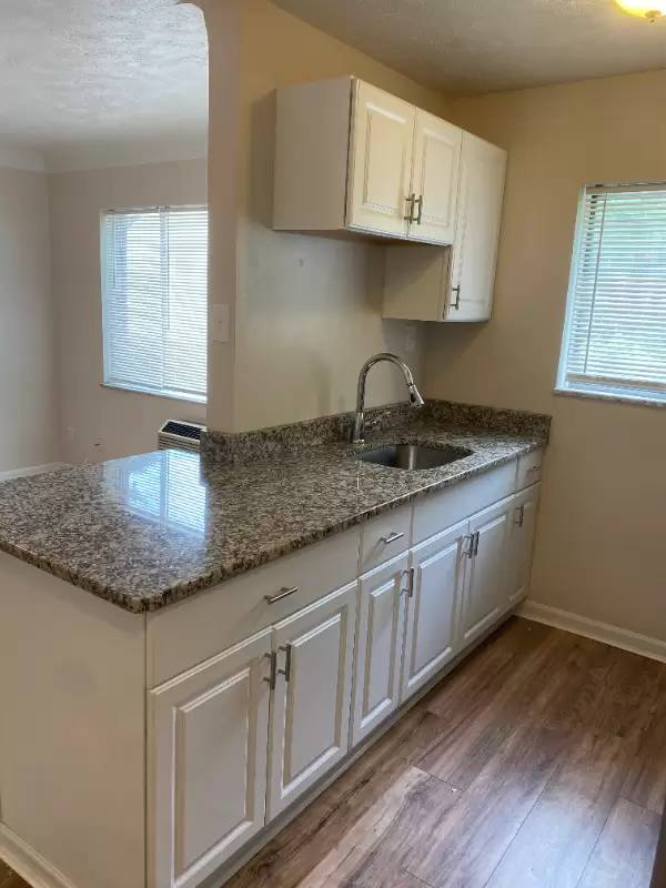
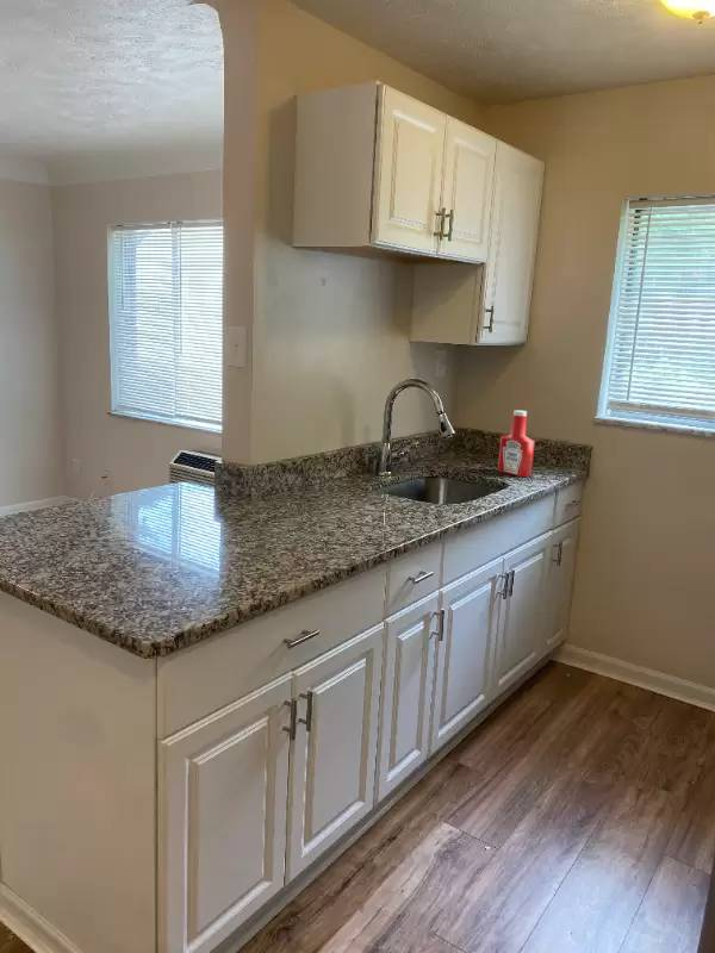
+ soap bottle (517, 442)
